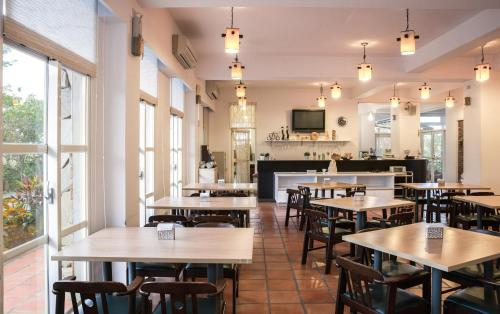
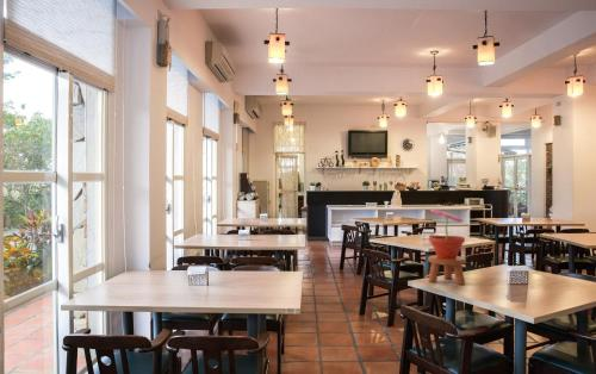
+ potted flower (447, 244)
